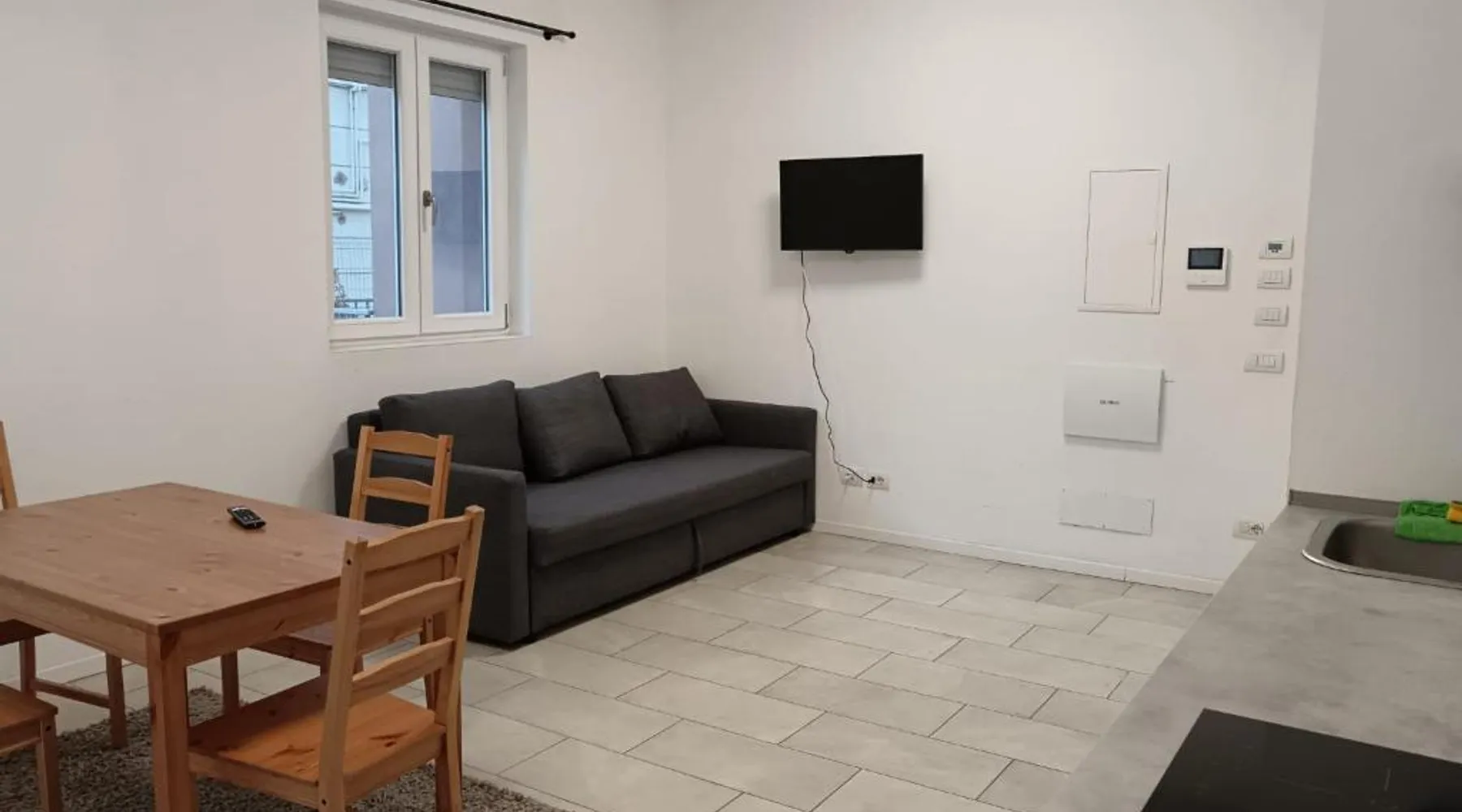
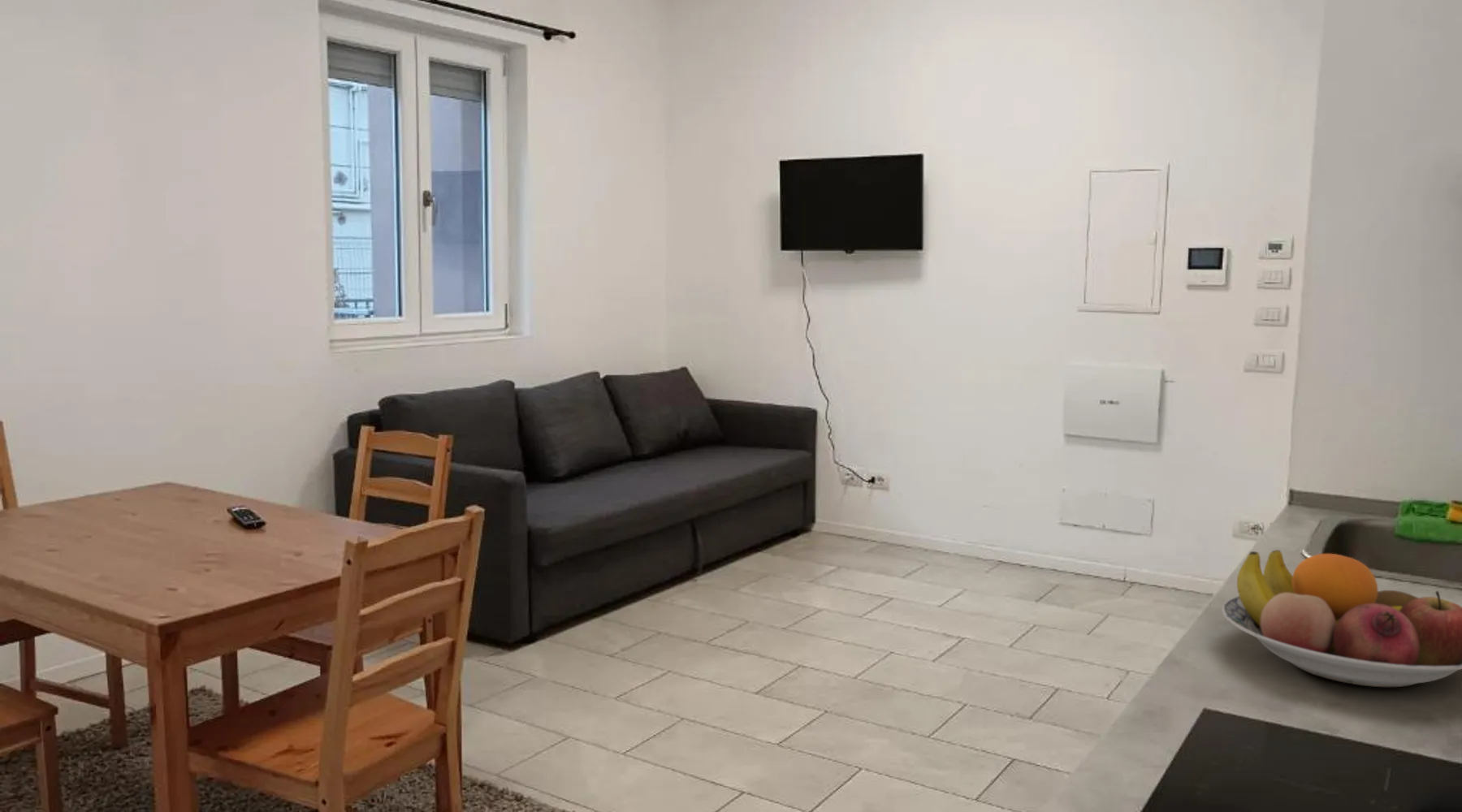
+ fruit bowl (1356, 615)
